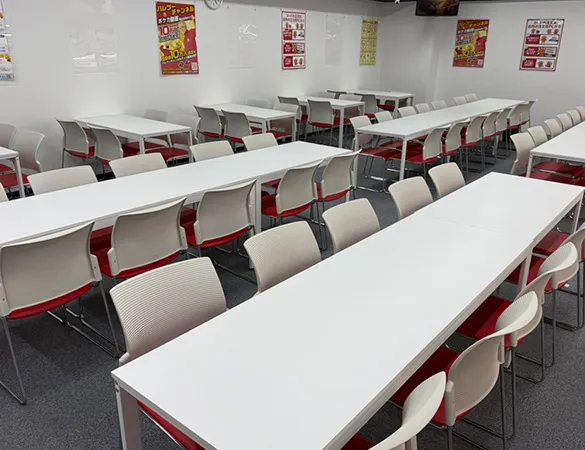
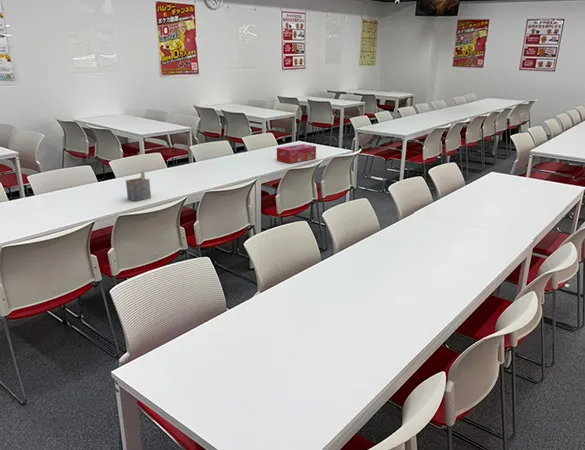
+ napkin holder (138, 185)
+ tissue box (296, 153)
